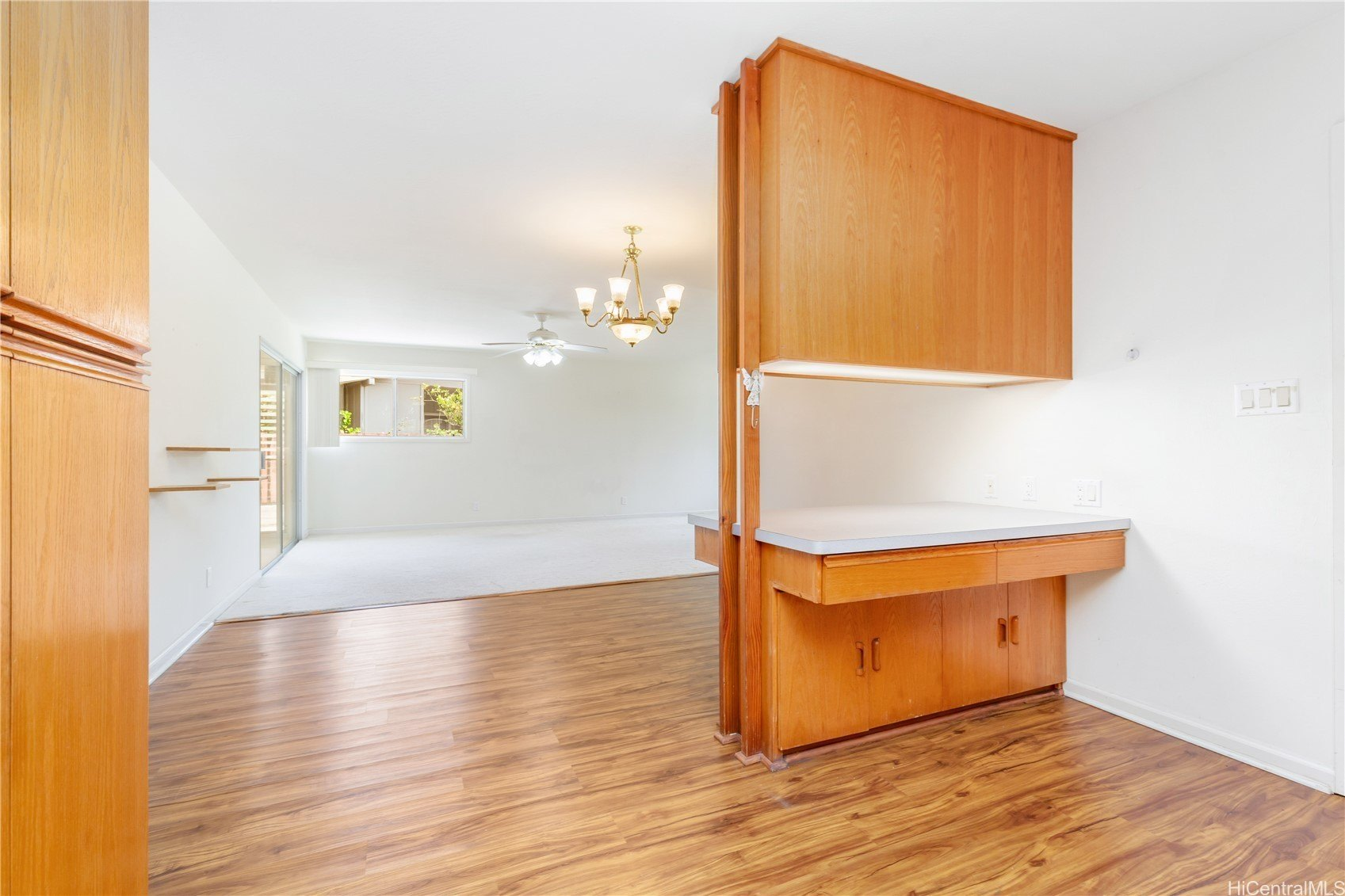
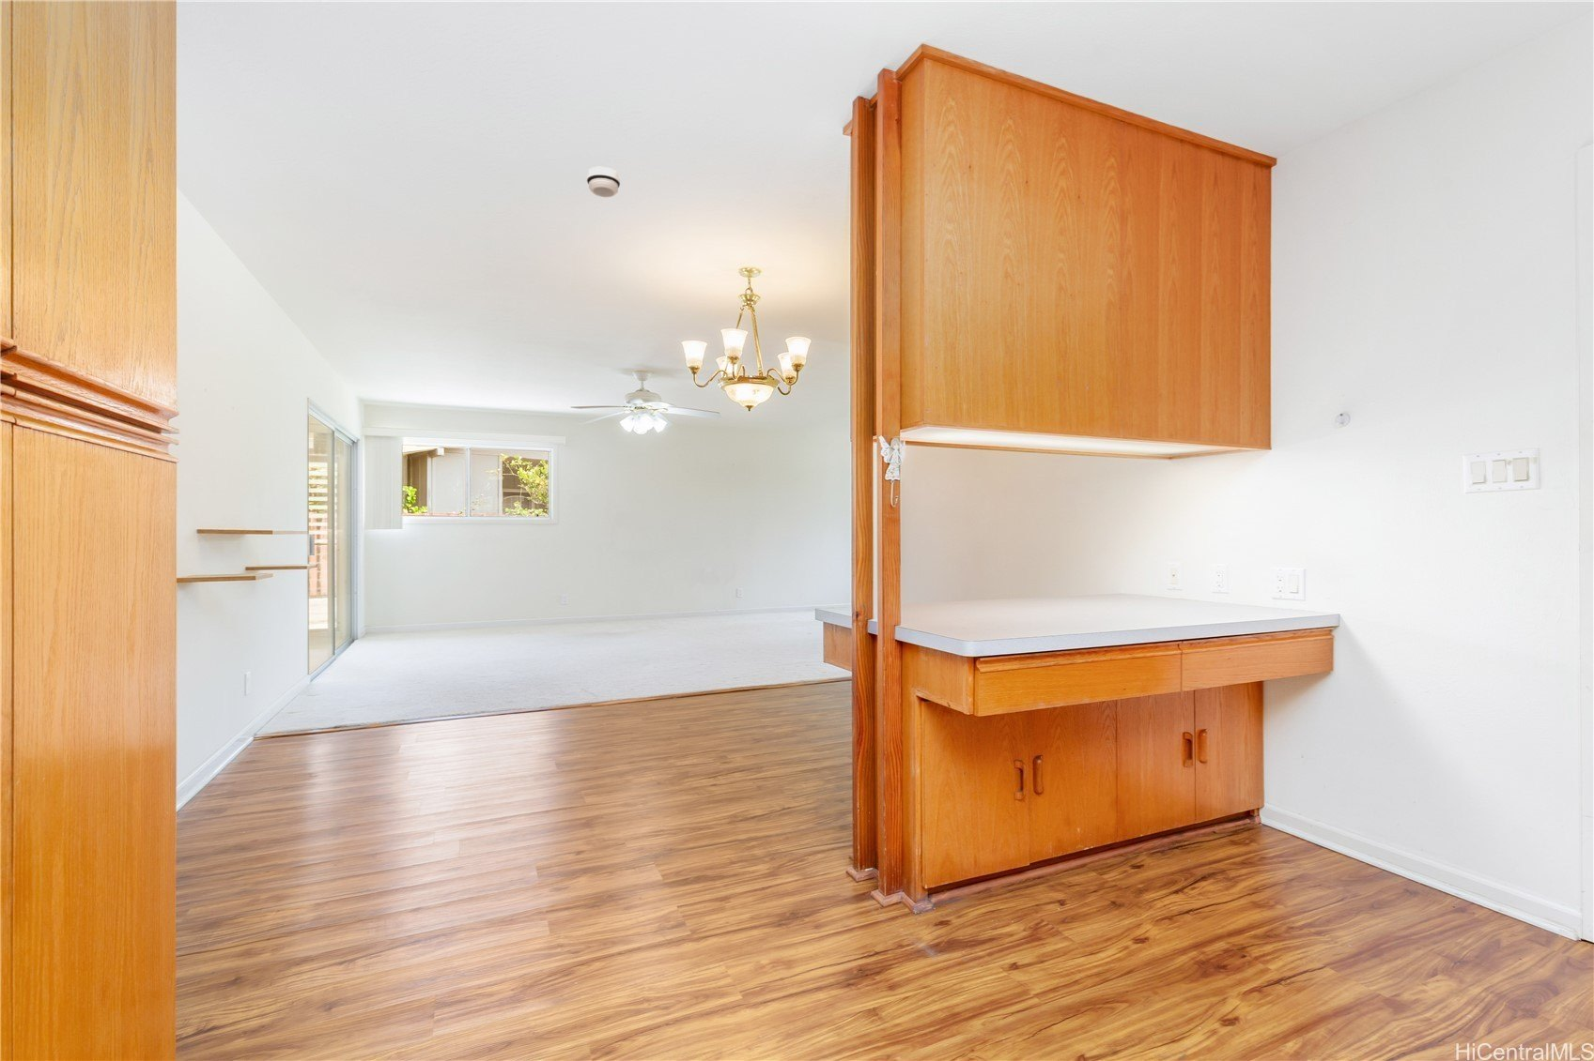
+ smoke detector (603, 182)
